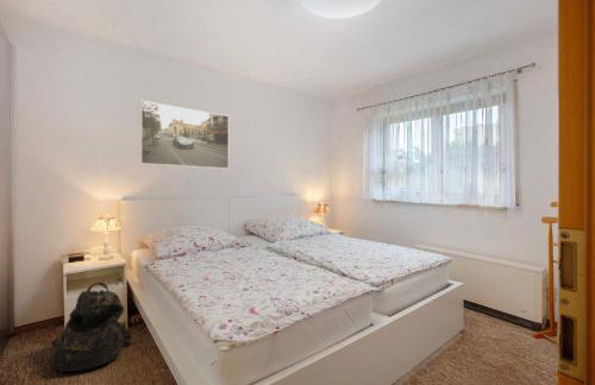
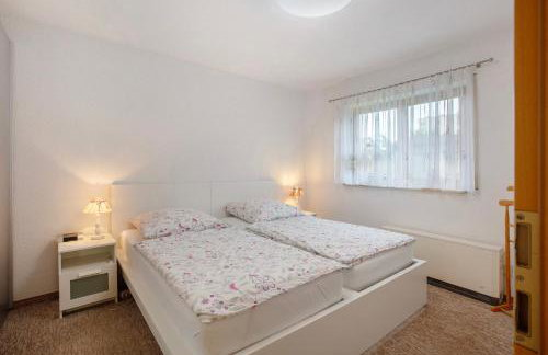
- backpack (94, 316)
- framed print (188, 137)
